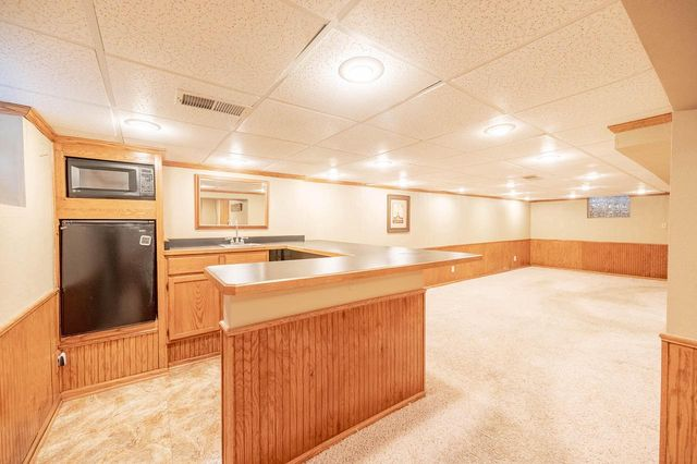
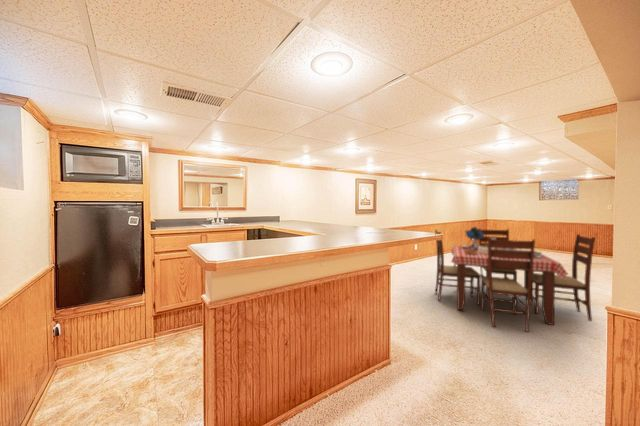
+ dining table (501, 266)
